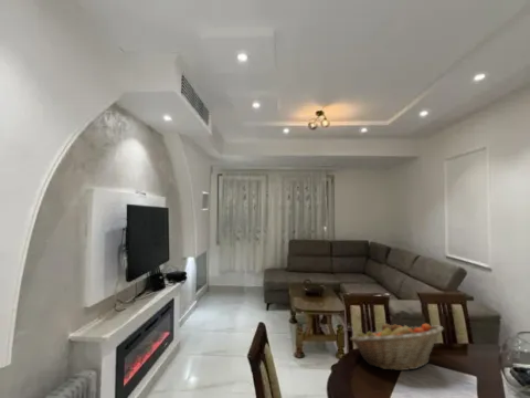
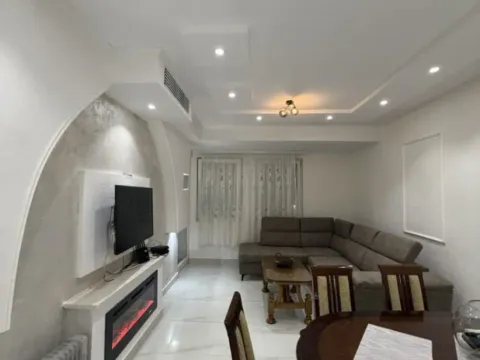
- fruit basket (396, 341)
